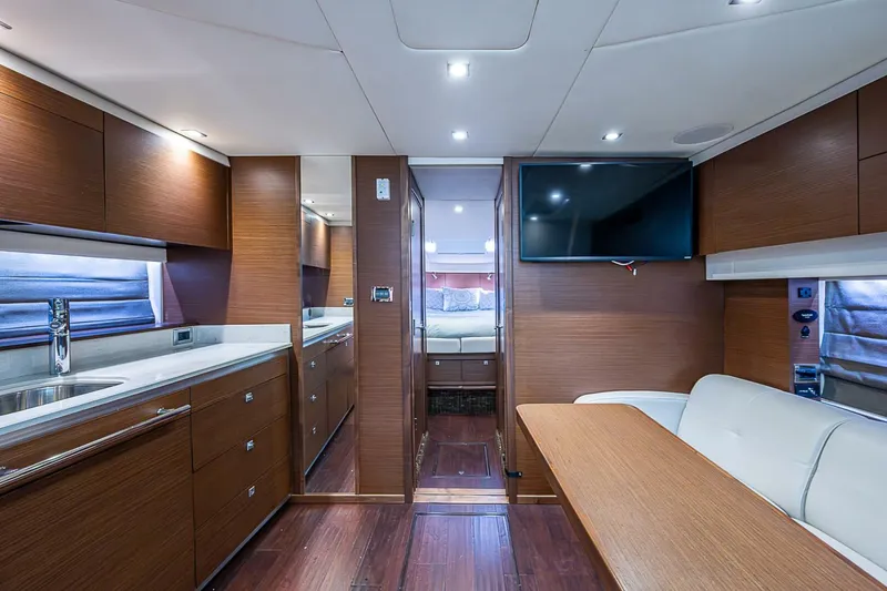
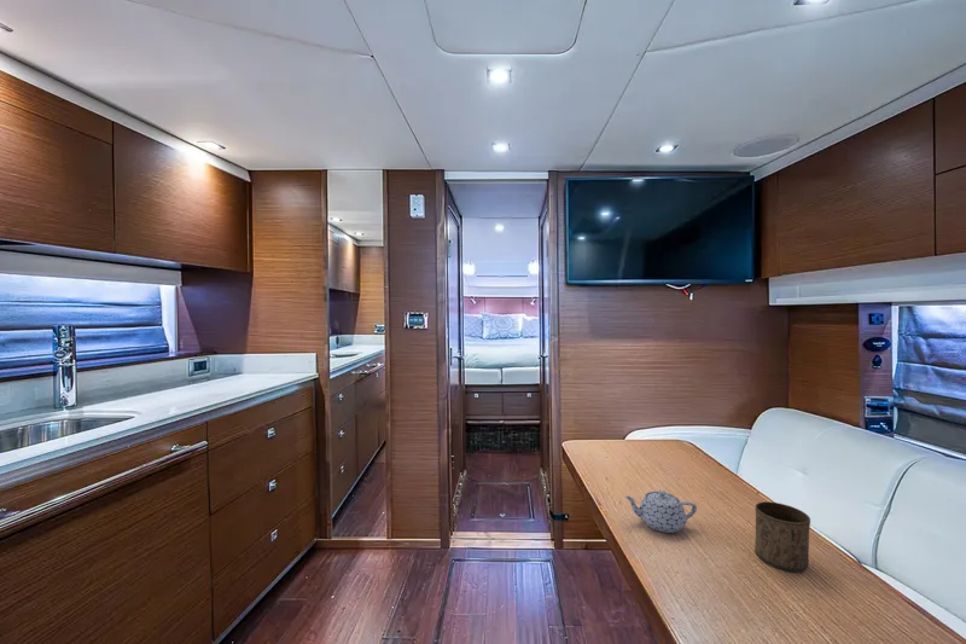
+ teapot (659, 507)
+ cup (781, 535)
